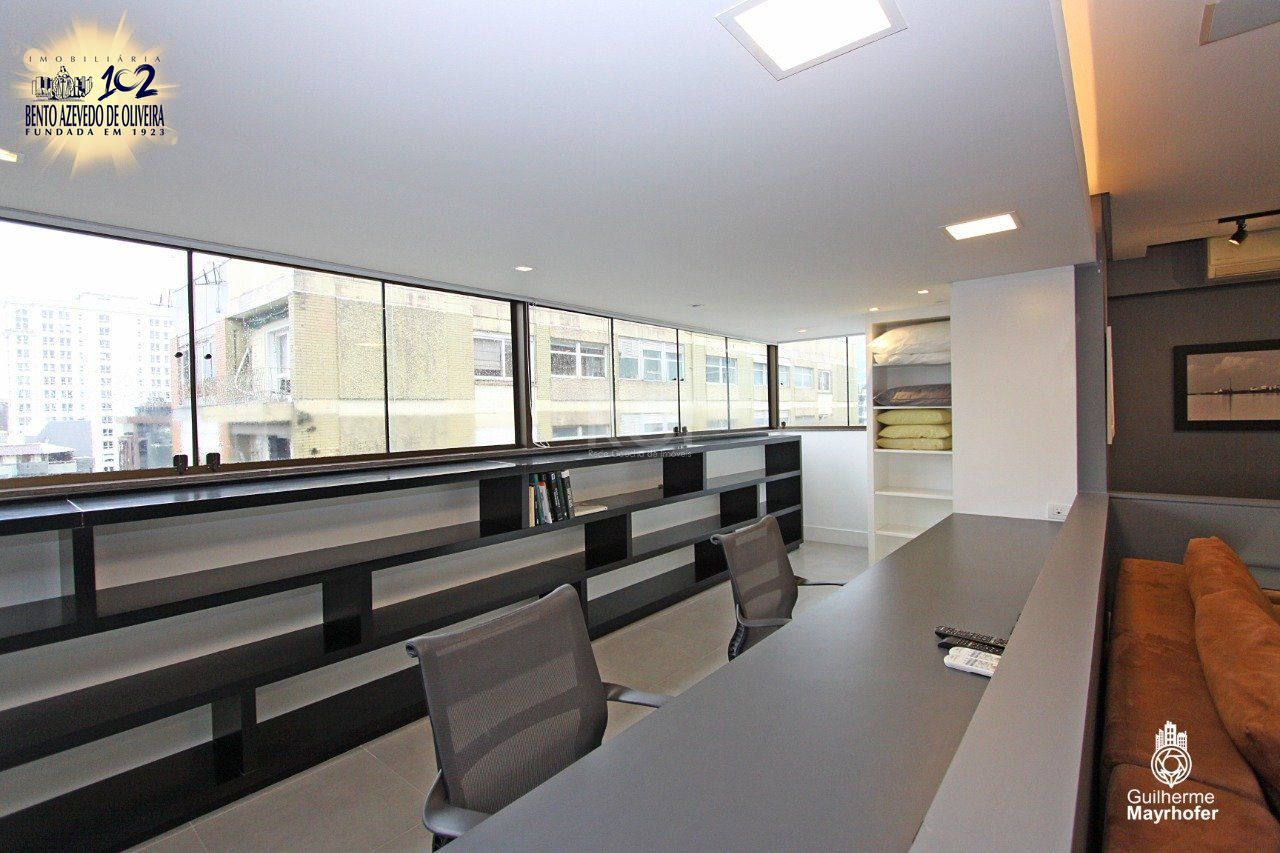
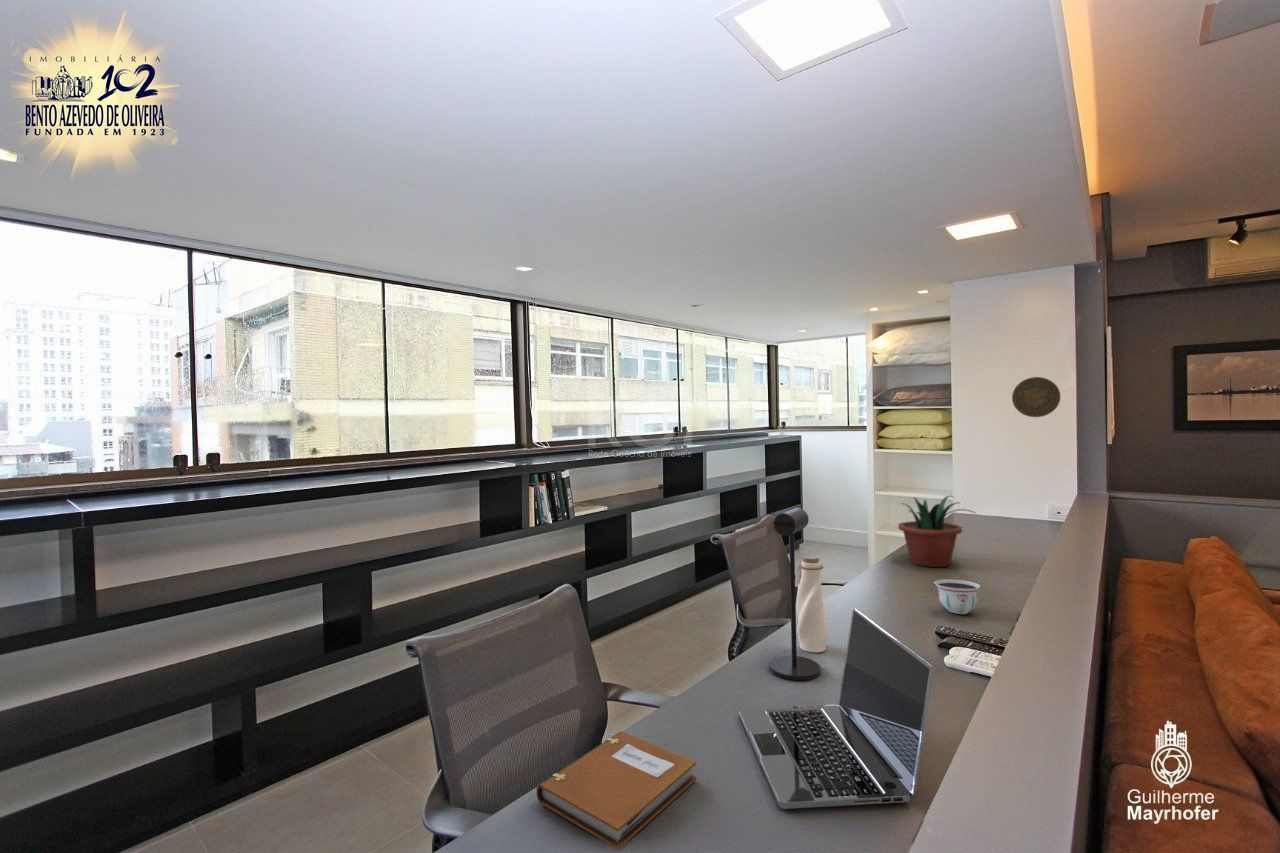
+ decorative plate (1035, 397)
+ bowl (957, 597)
+ desk lamp (792, 590)
+ potted plant (936, 530)
+ water bottle (809, 602)
+ laptop (823, 705)
+ notebook (620, 779)
